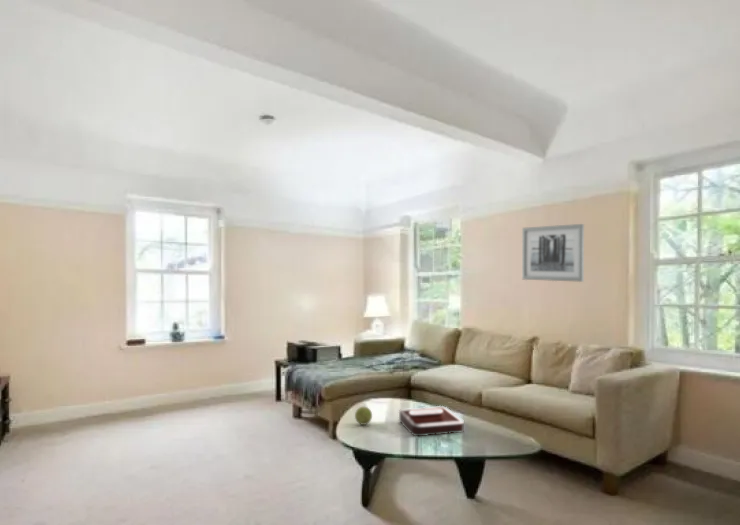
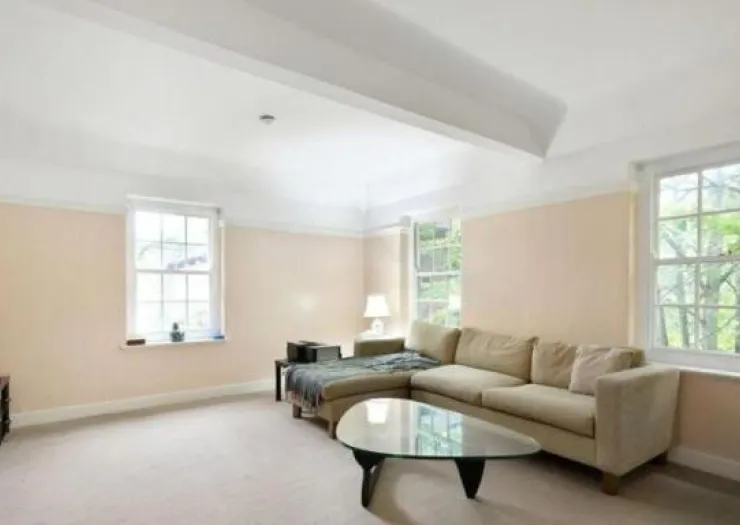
- decorative ball (363, 415)
- wall art (551, 253)
- decorative tray (430, 420)
